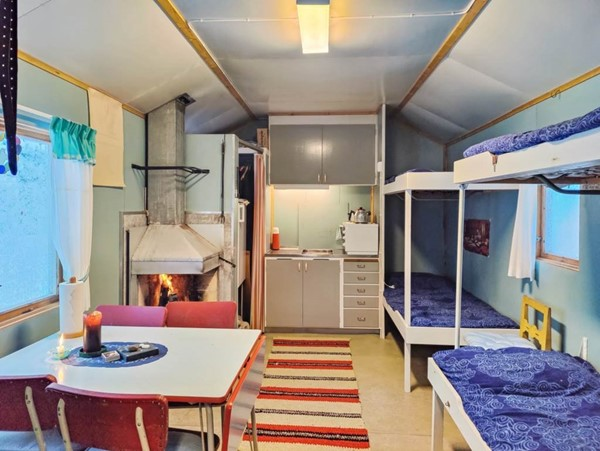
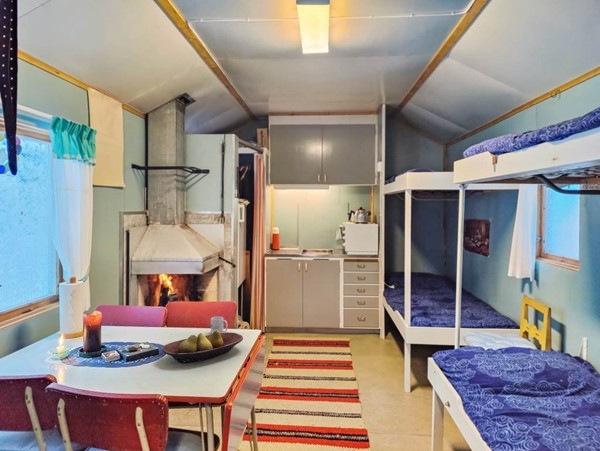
+ mug (219, 325)
+ fruit bowl (204, 343)
